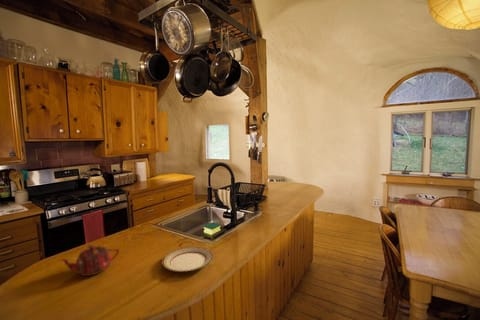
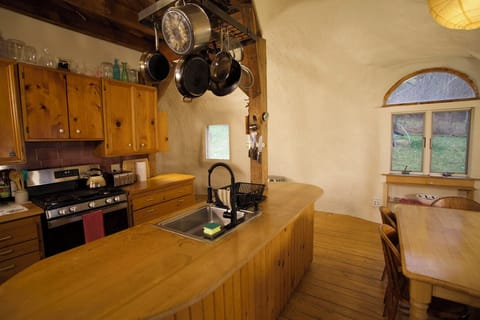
- plate (188, 259)
- teapot (91, 258)
